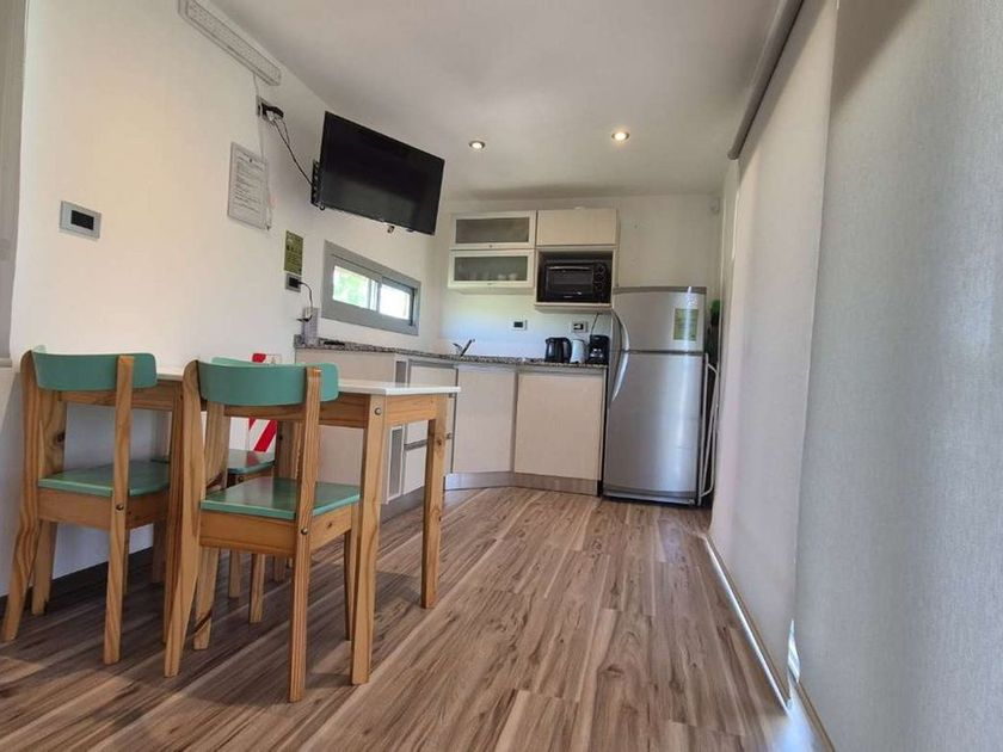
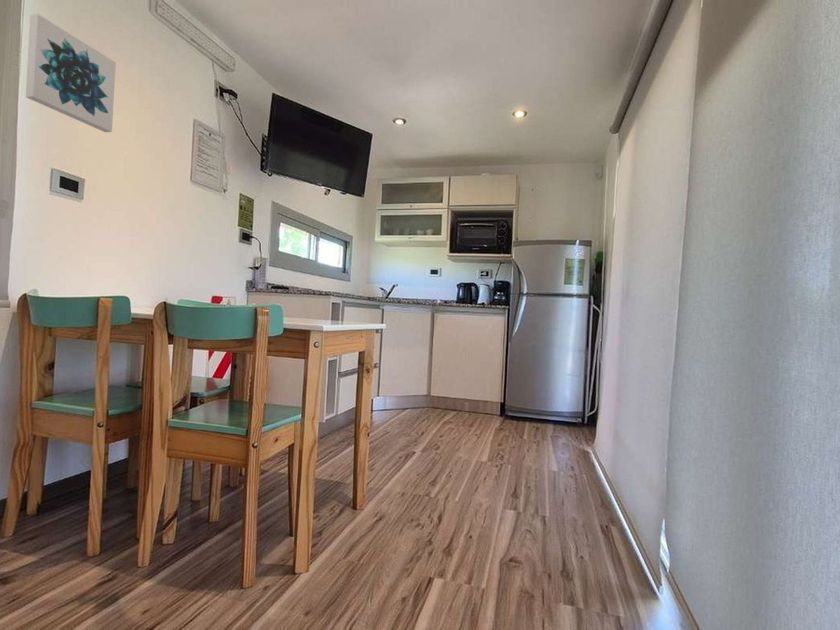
+ wall art (74, 78)
